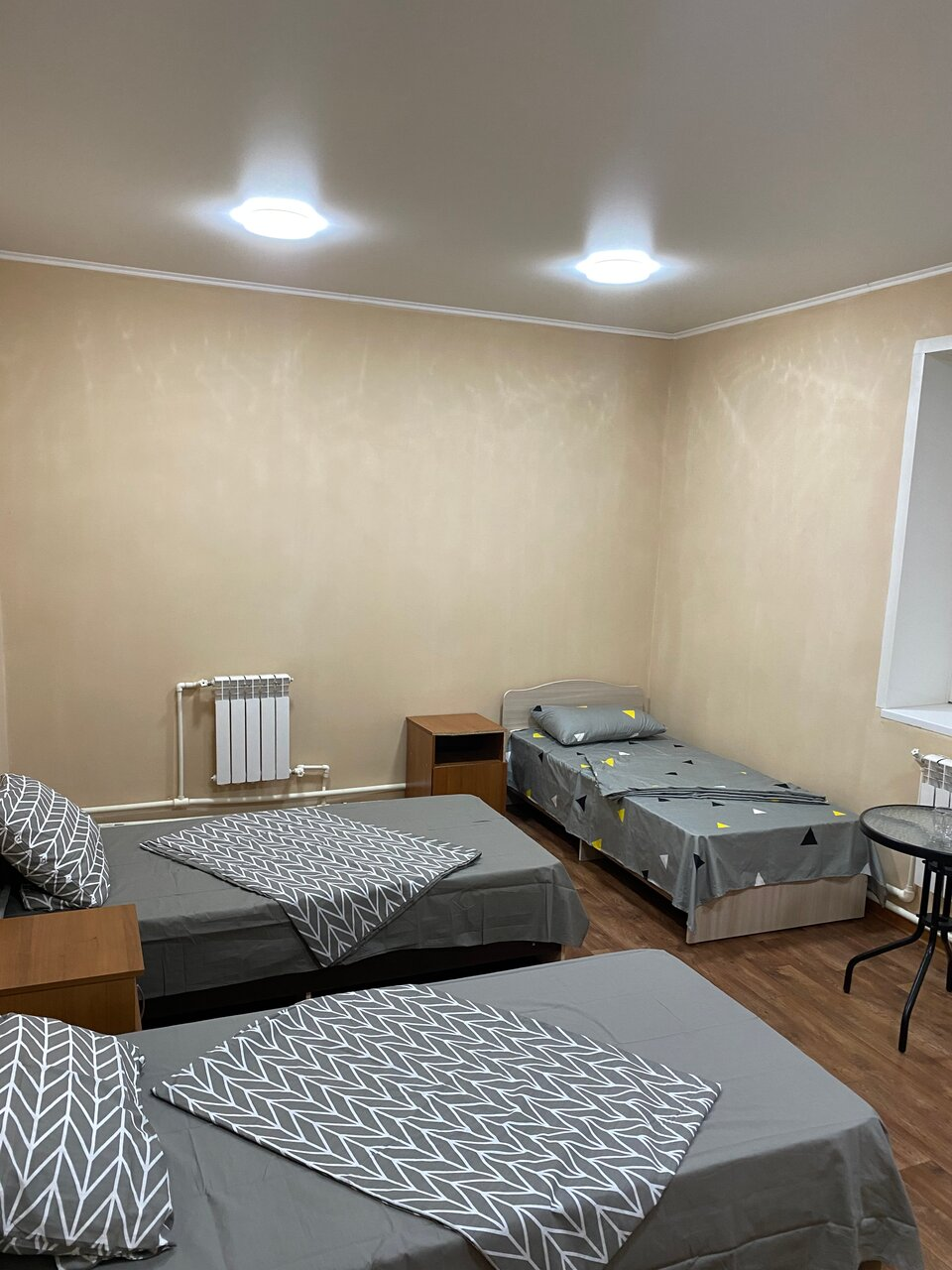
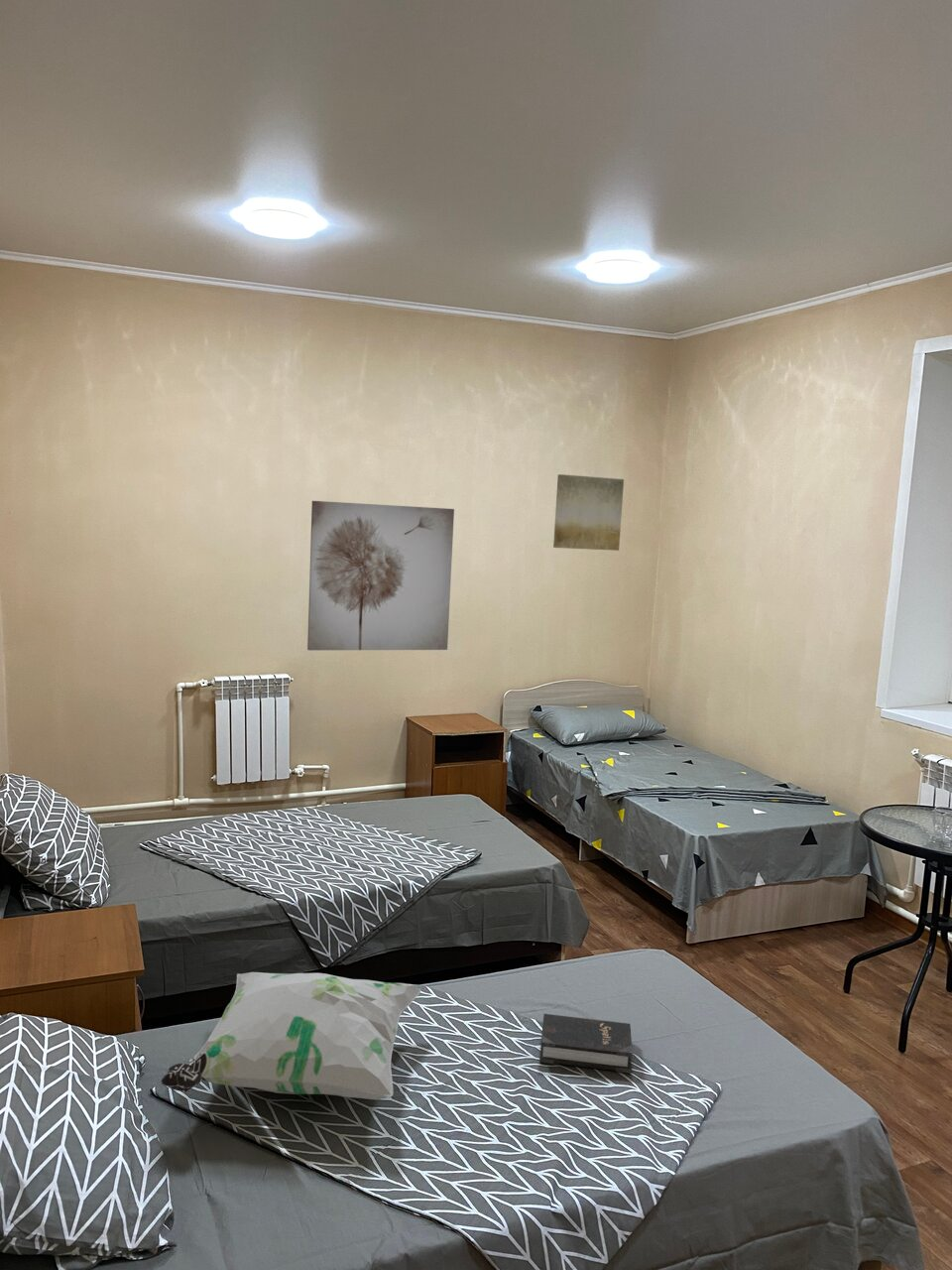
+ wall art (382, 577)
+ decorative pillow (302, 1032)
+ hardback book (585, 1041)
+ wall art (588, 513)
